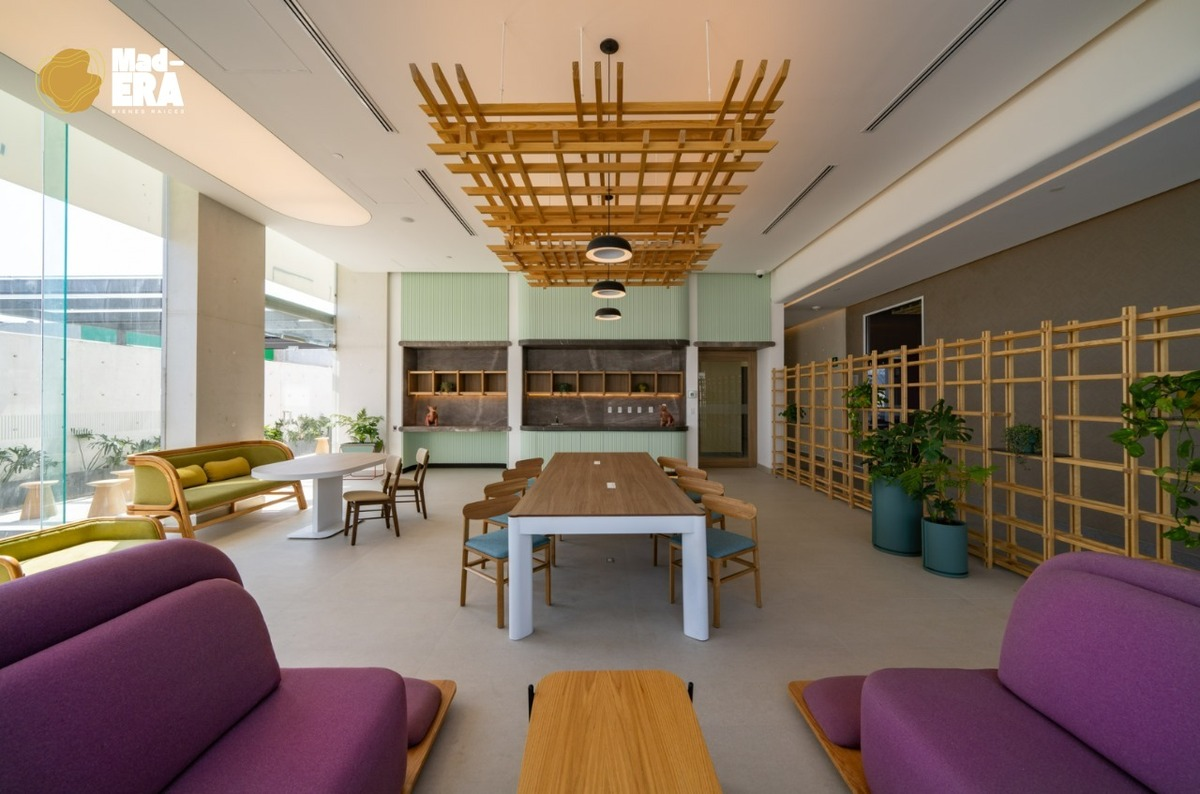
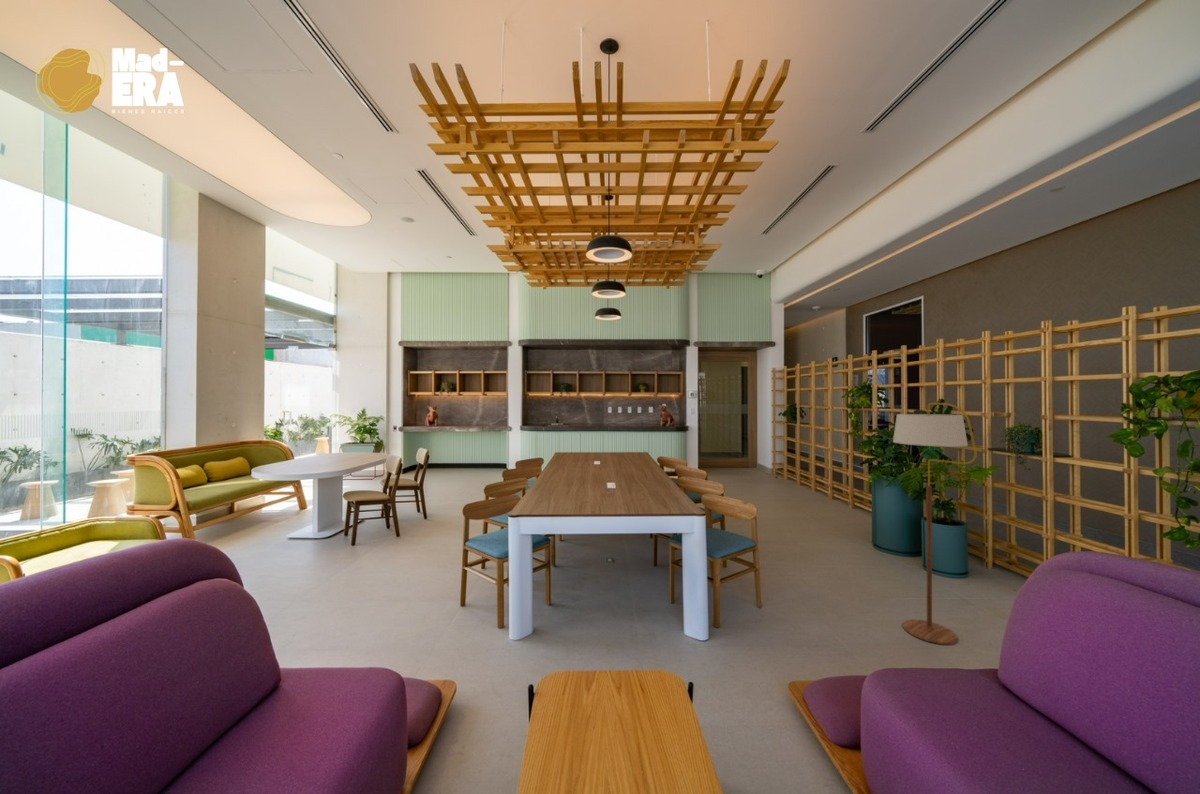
+ floor lamp (931, 518)
